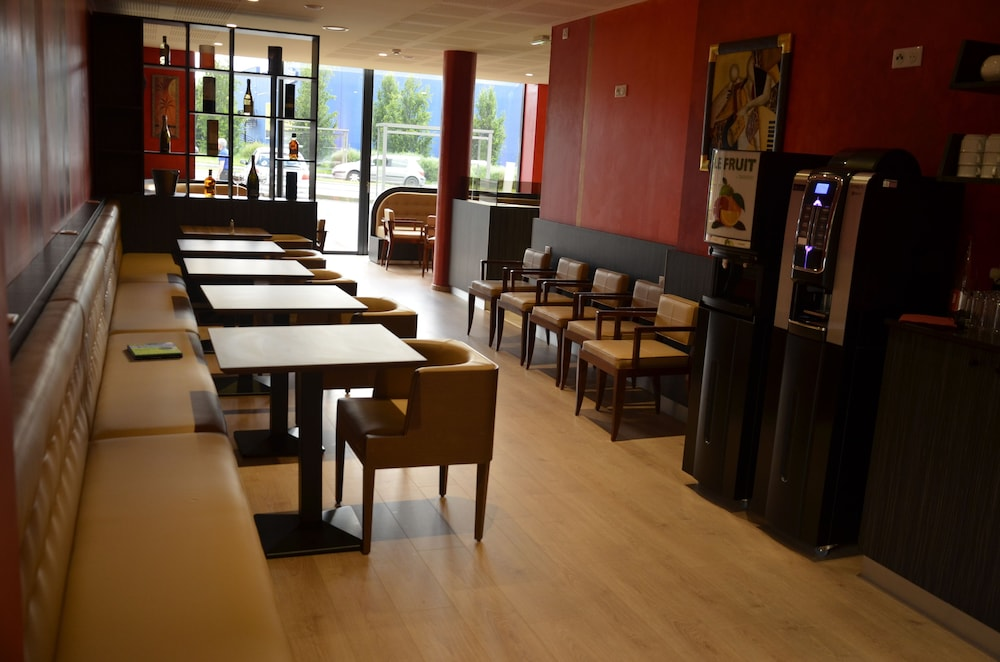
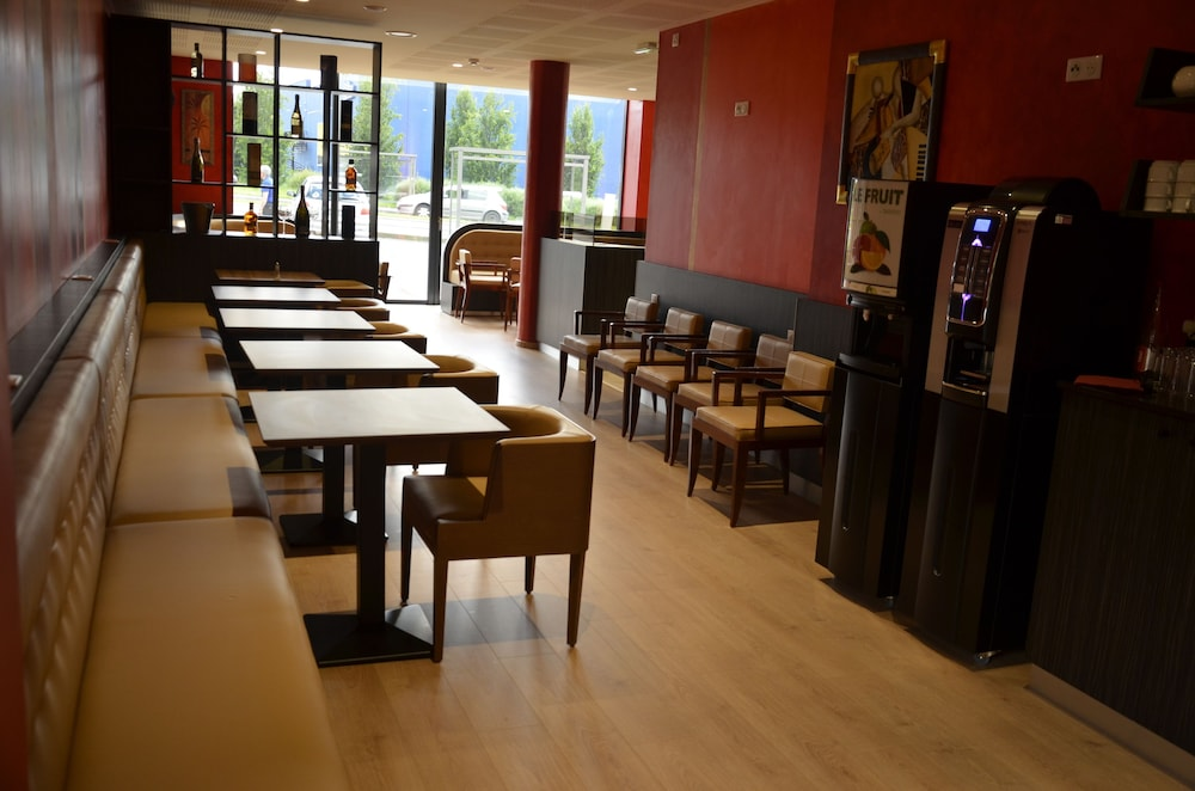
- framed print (154, 350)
